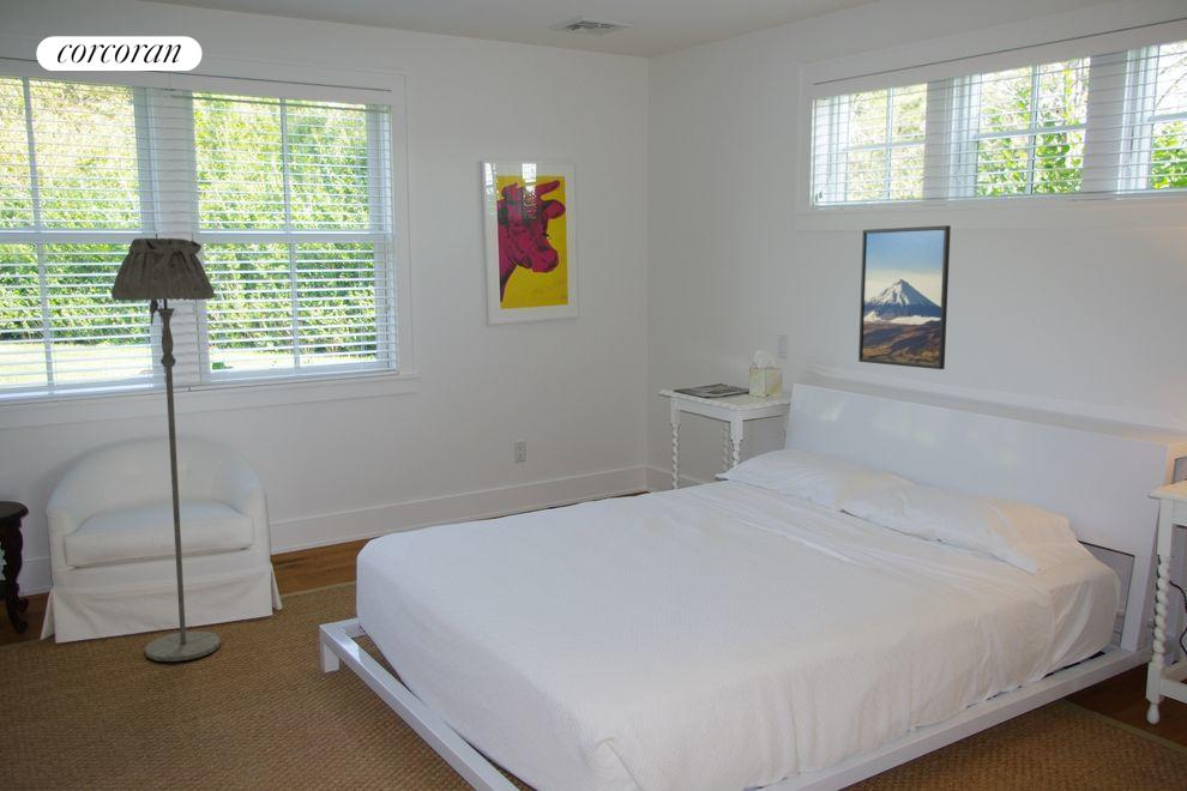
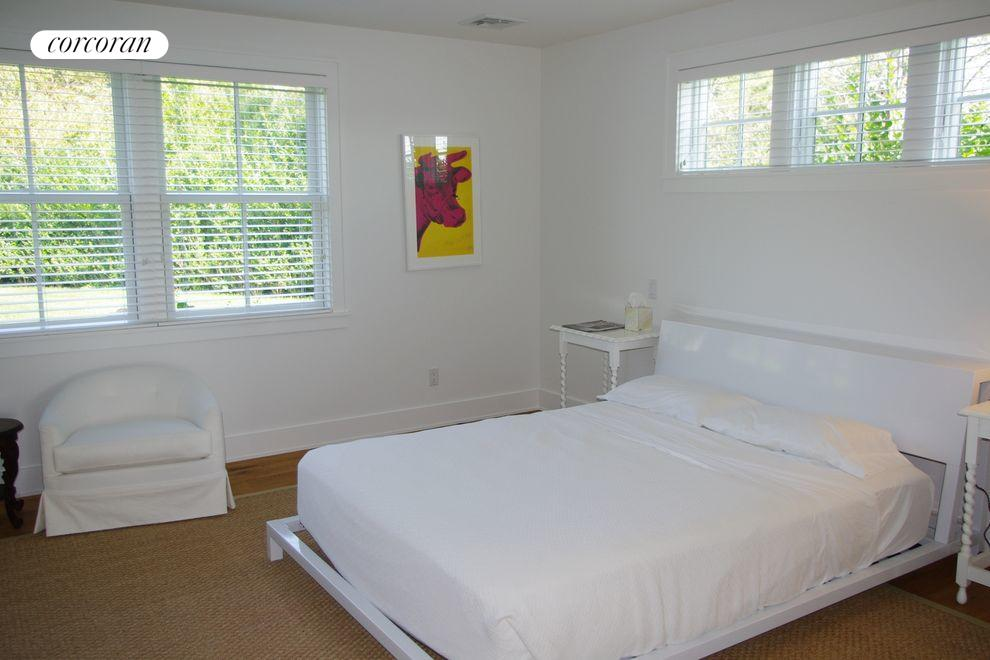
- floor lamp (171, 448)
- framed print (902, 296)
